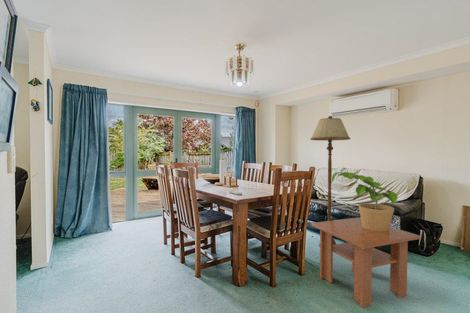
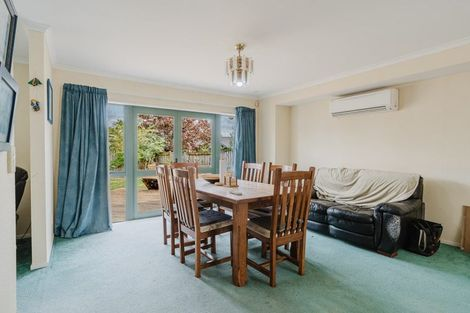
- floor lamp (329, 181)
- coffee table (360, 257)
- potted plant (358, 194)
